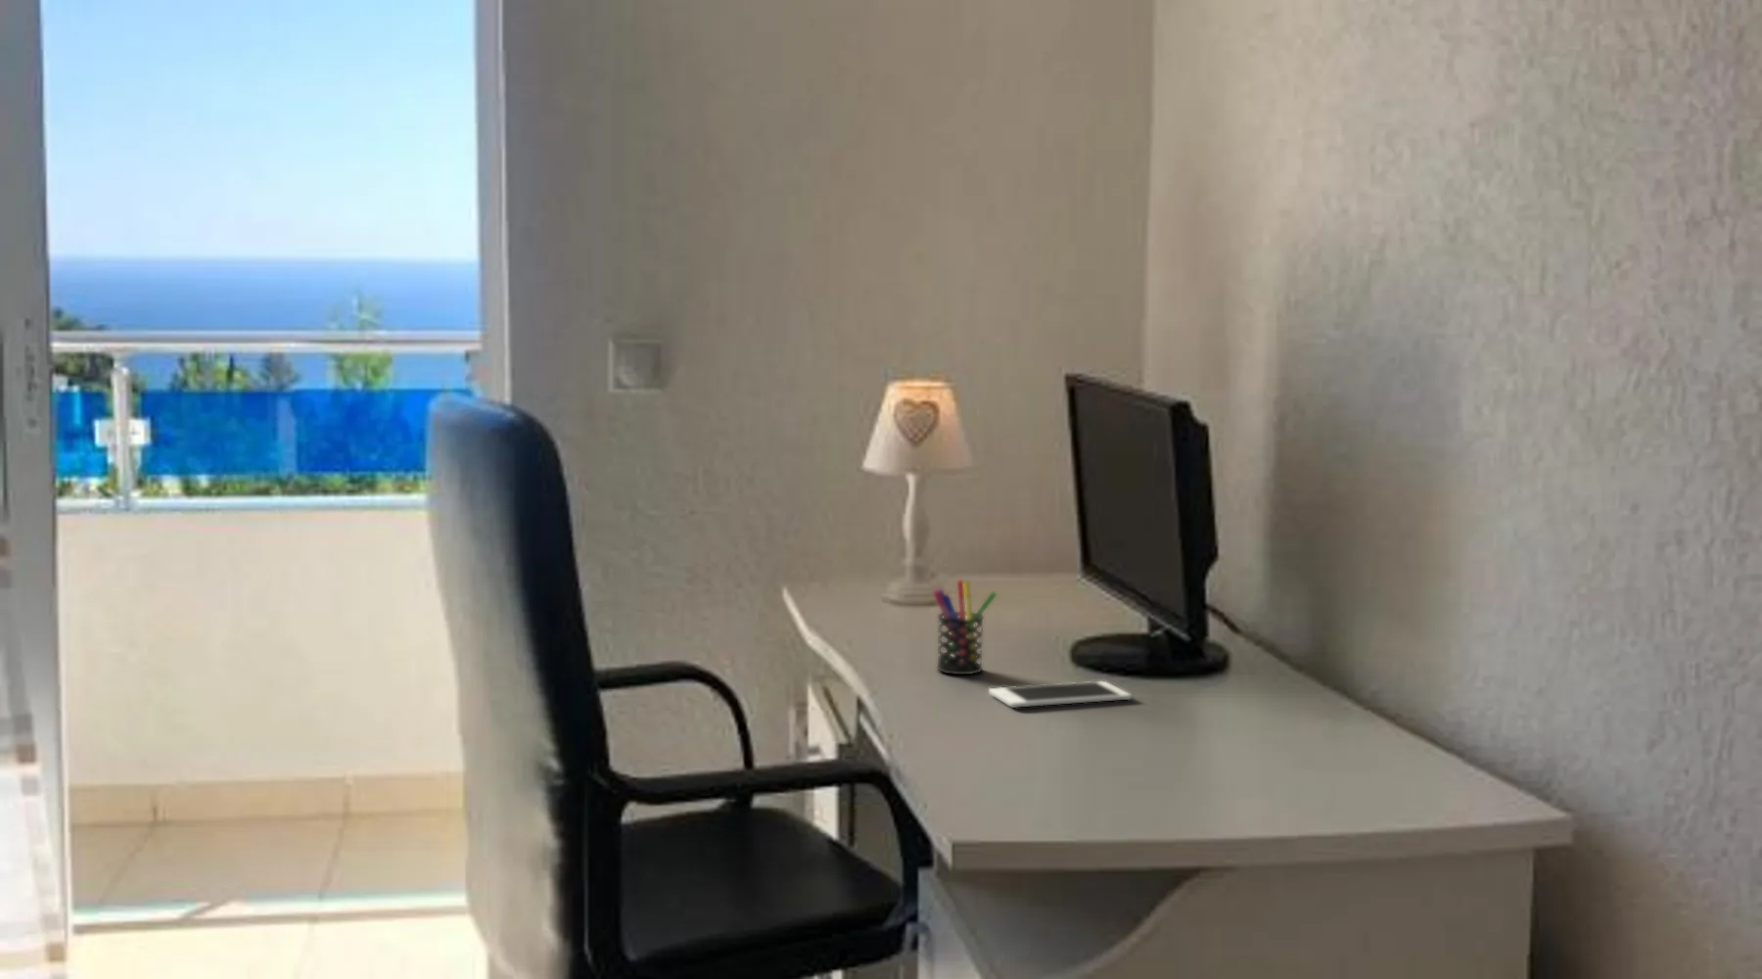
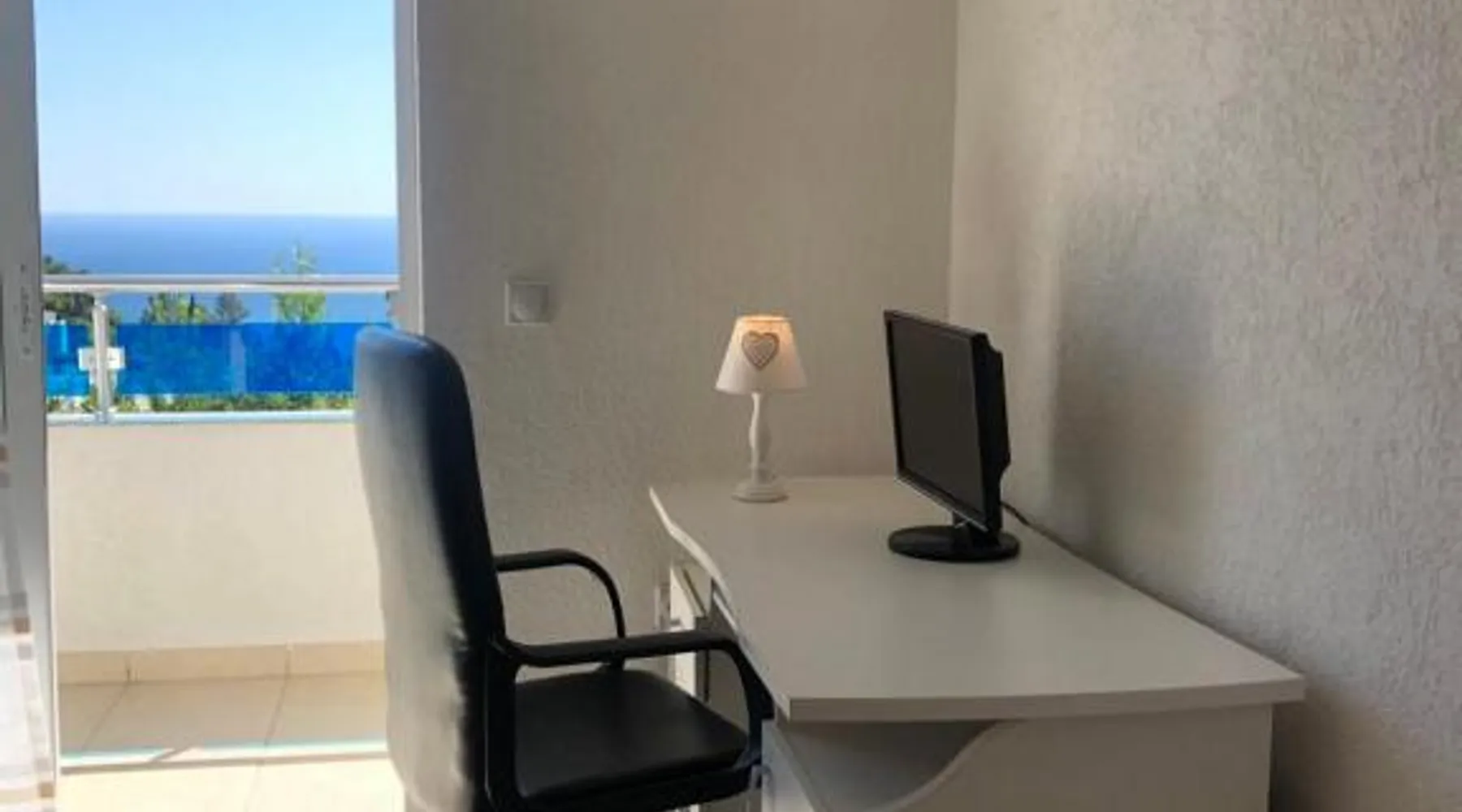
- pen holder (965, 623)
- cell phone (1059, 693)
